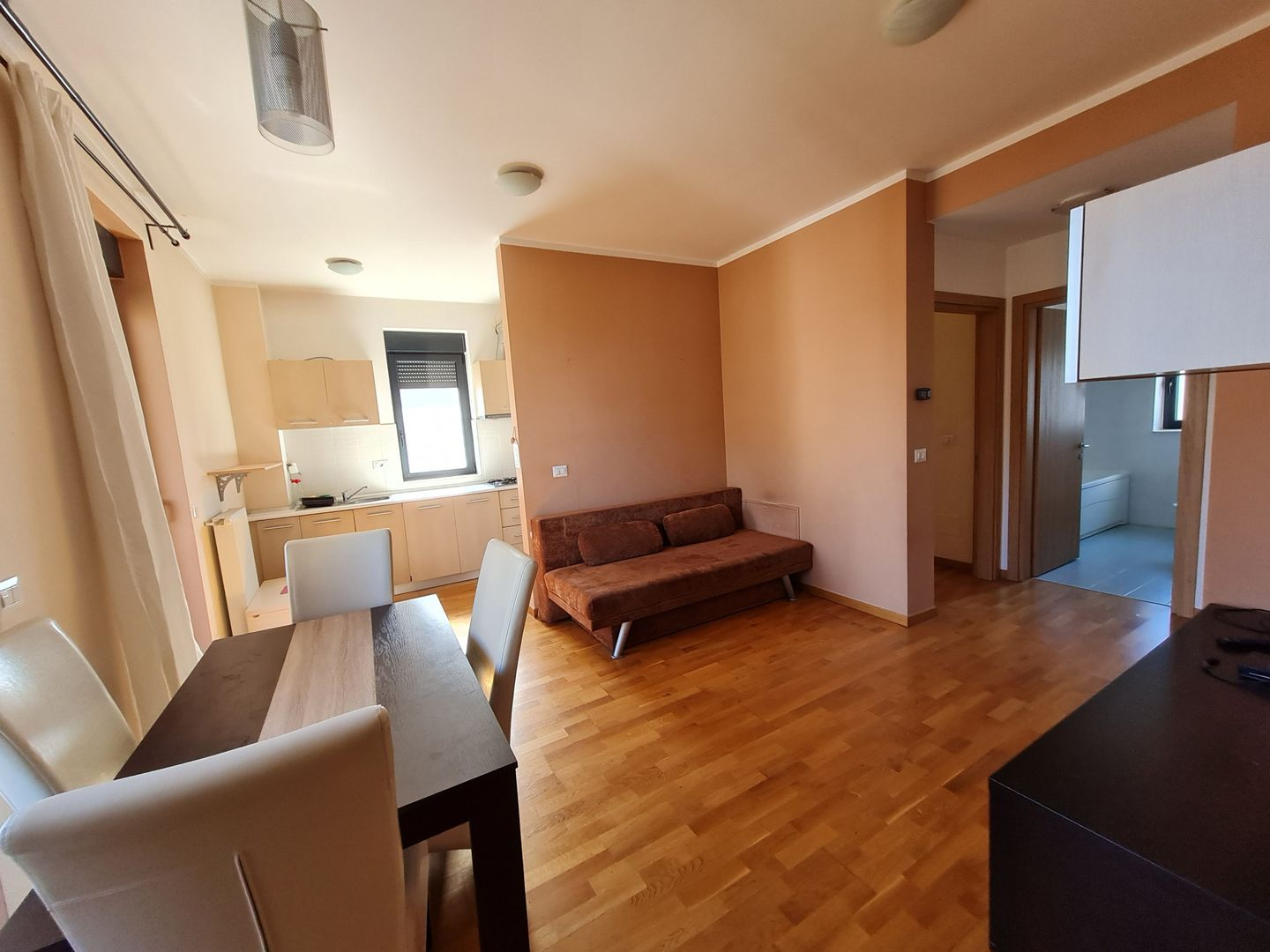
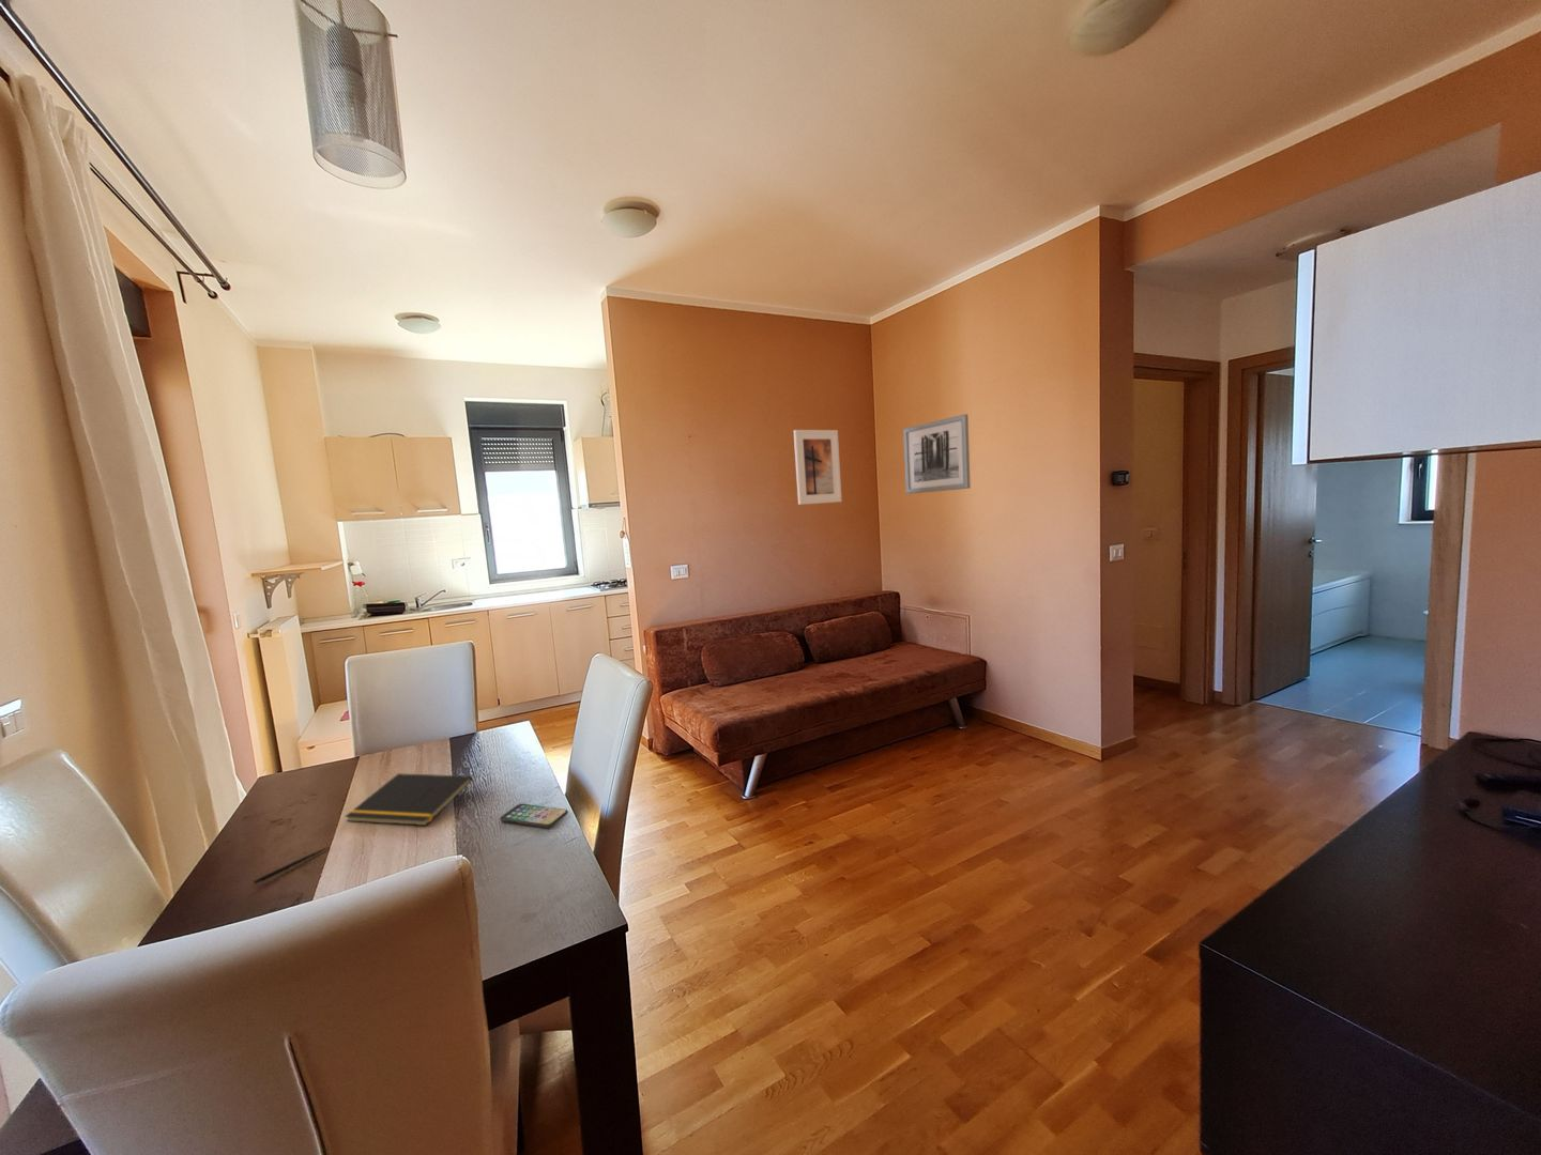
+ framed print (818, 466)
+ notepad (411, 797)
+ wall art (934, 456)
+ pen (294, 863)
+ smartphone (534, 815)
